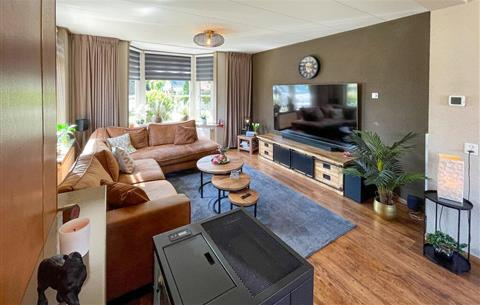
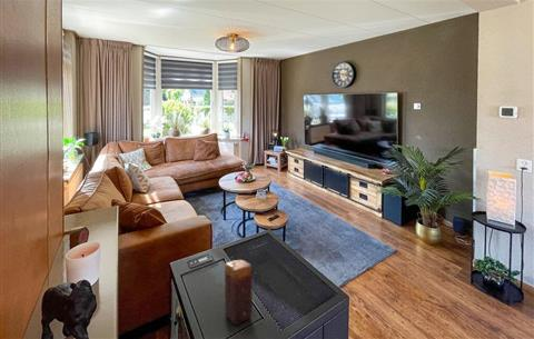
+ candle (238, 290)
